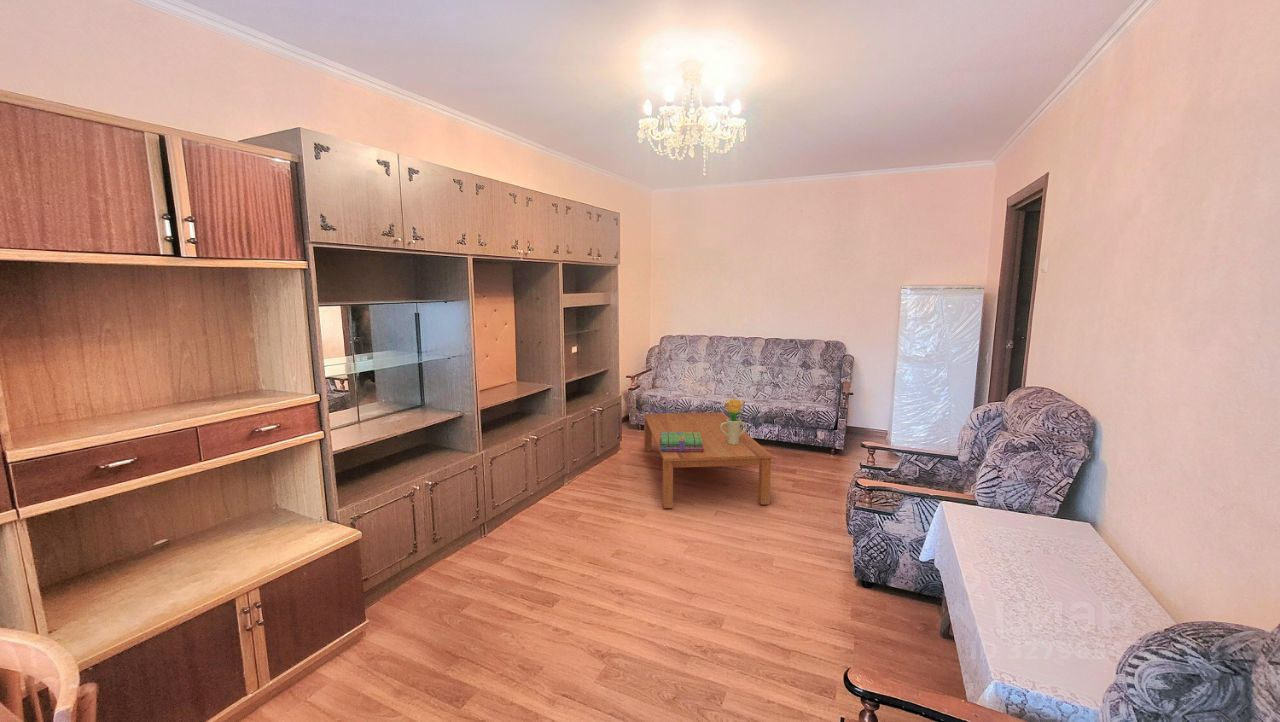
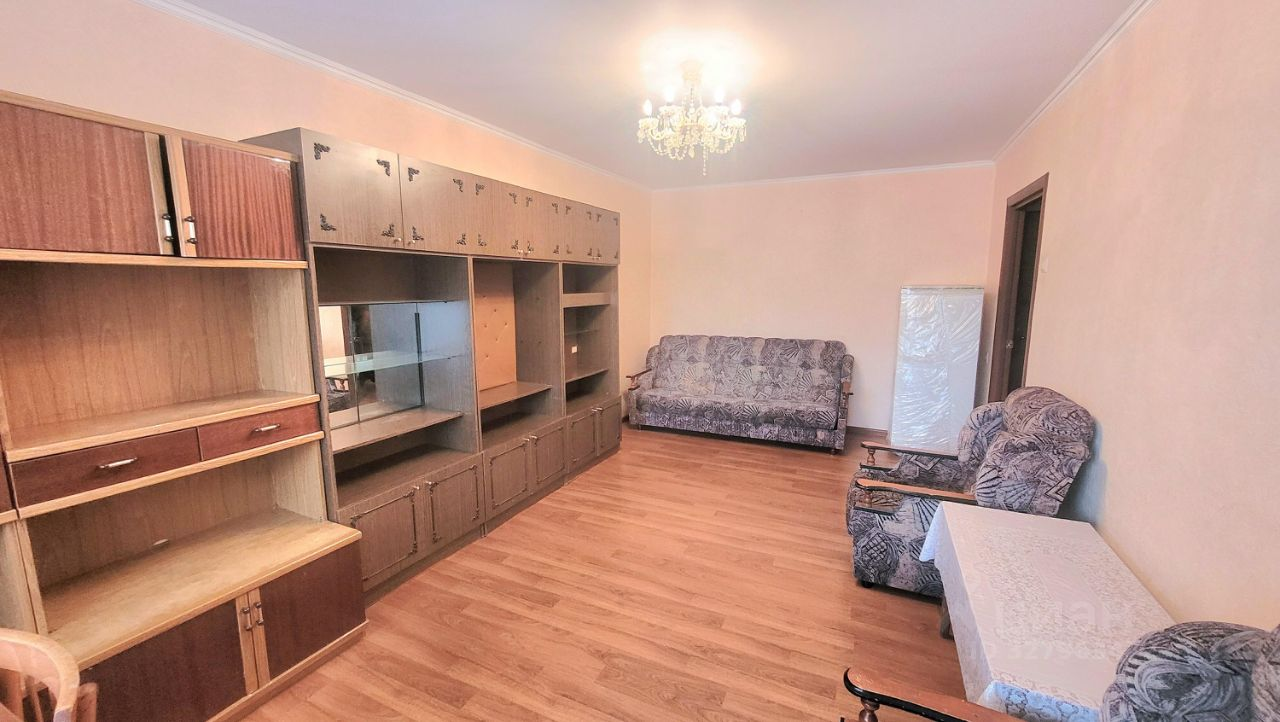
- potted flower (733, 421)
- stack of books (680, 441)
- coffee table (697, 452)
